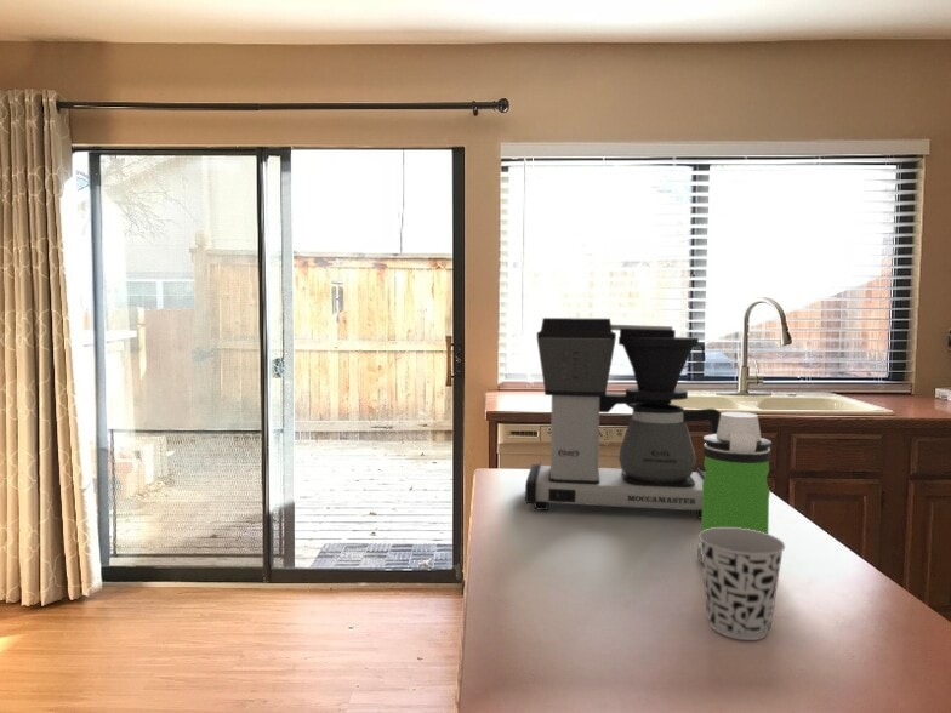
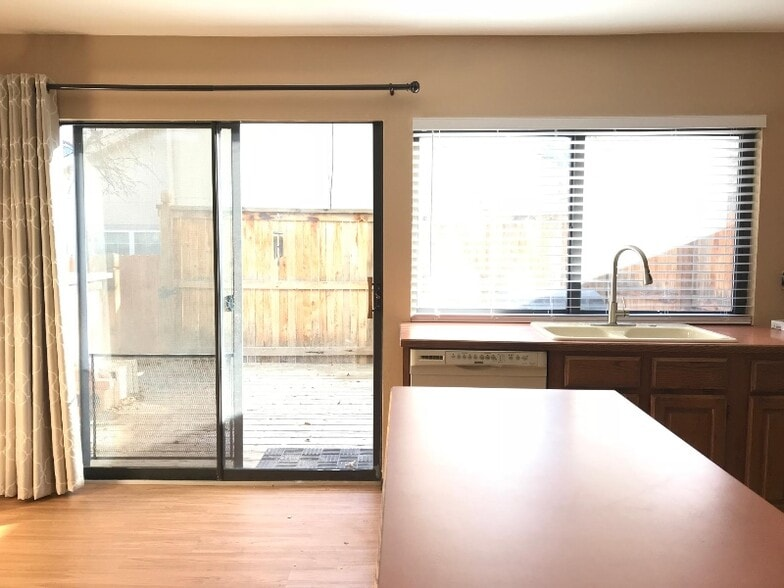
- coffee maker (628, 406)
- cup (739, 583)
- water bottle (736, 489)
